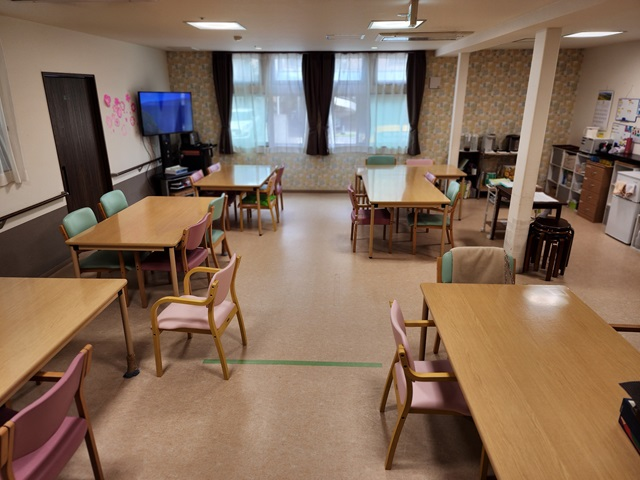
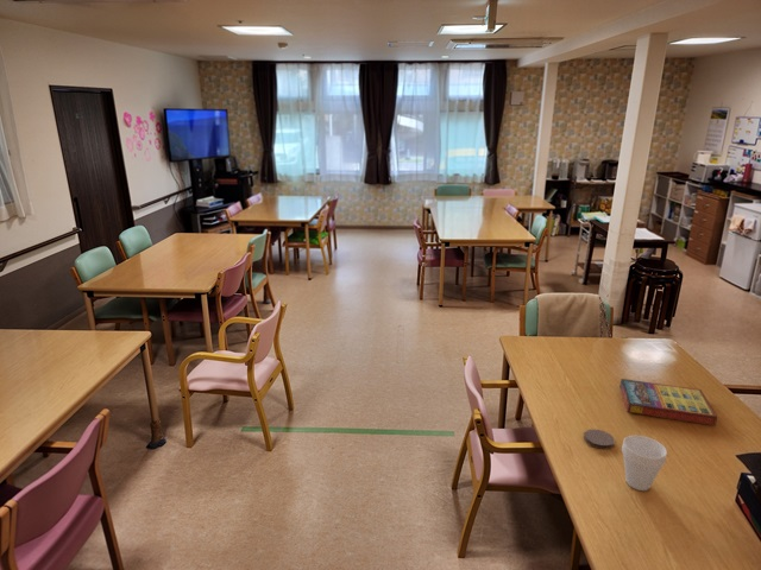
+ coaster (598, 438)
+ game compilation box (665, 400)
+ cup (641, 464)
